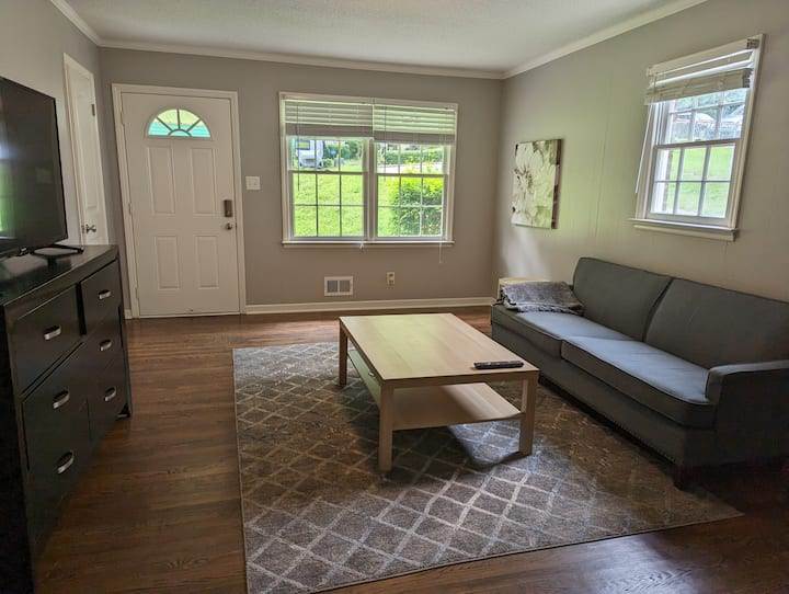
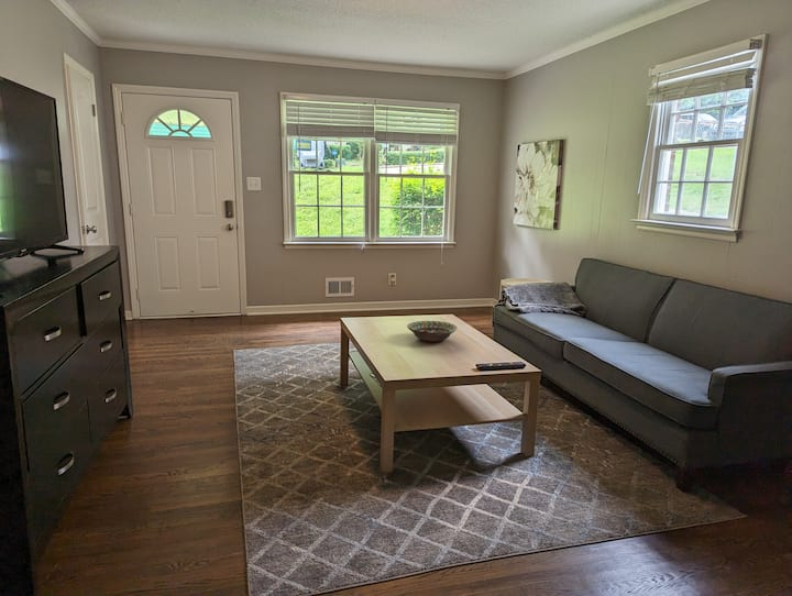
+ decorative bowl (431, 332)
